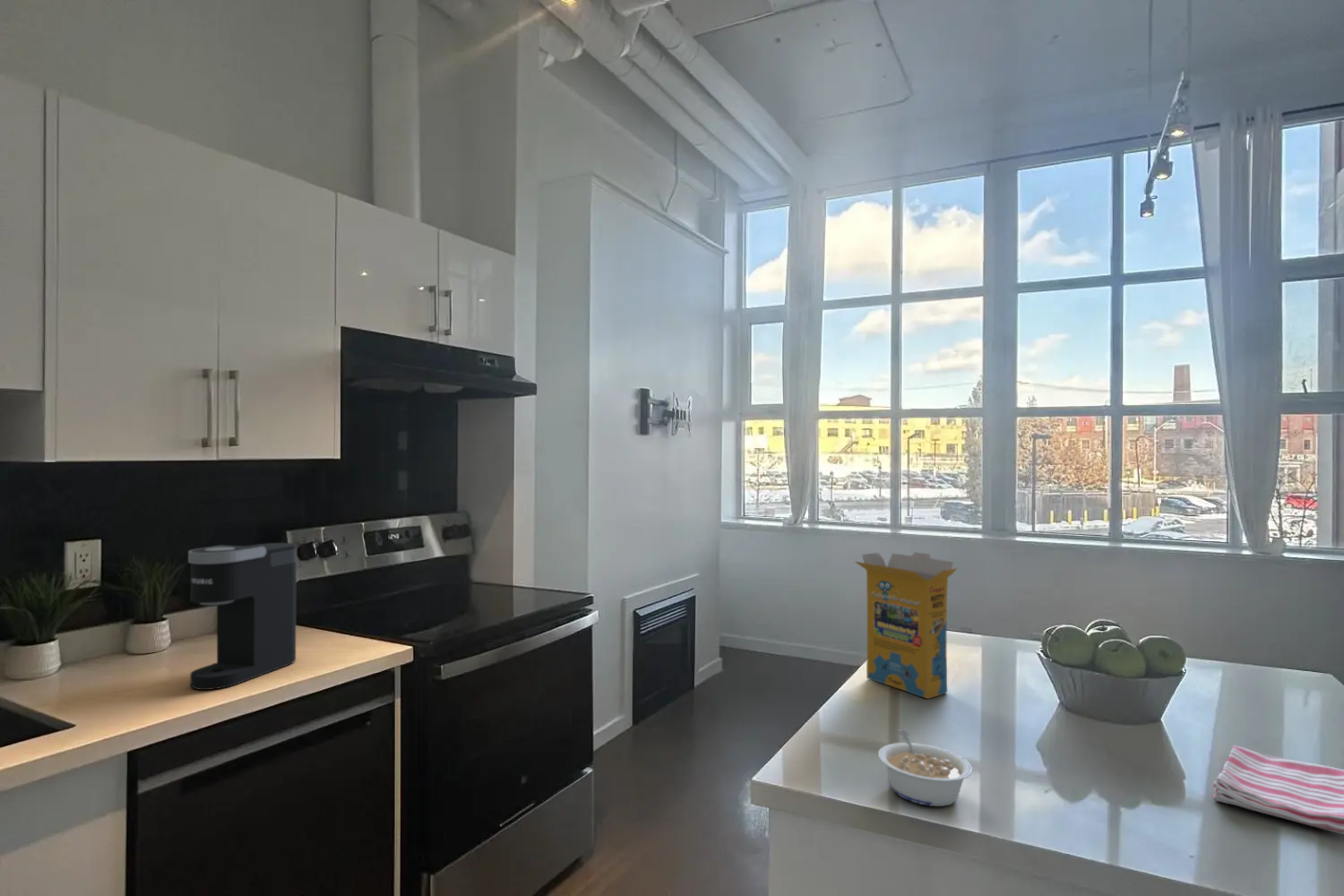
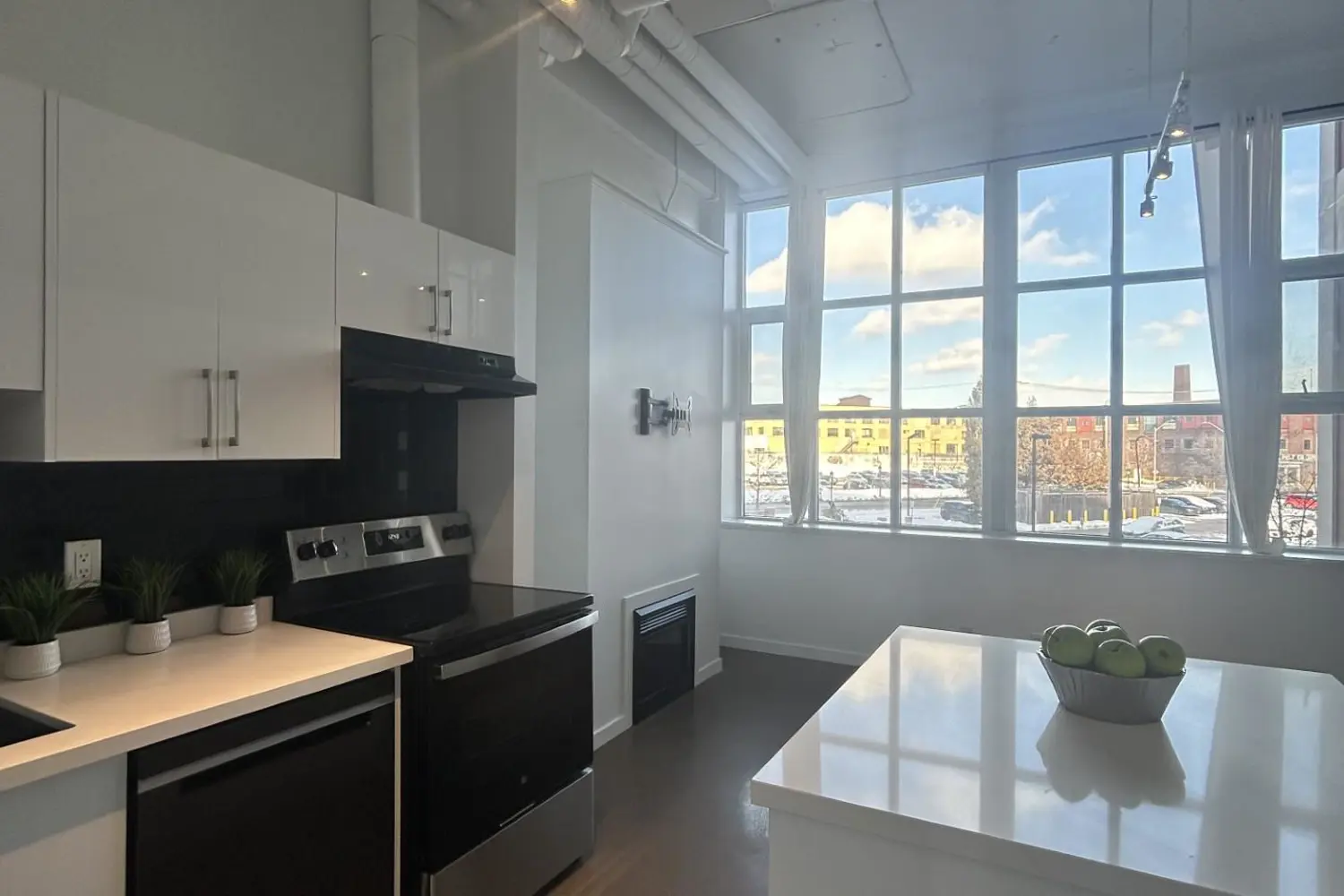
- legume (920, 771)
- coffee maker (245, 608)
- dish towel (1292, 782)
- cereal box (904, 621)
